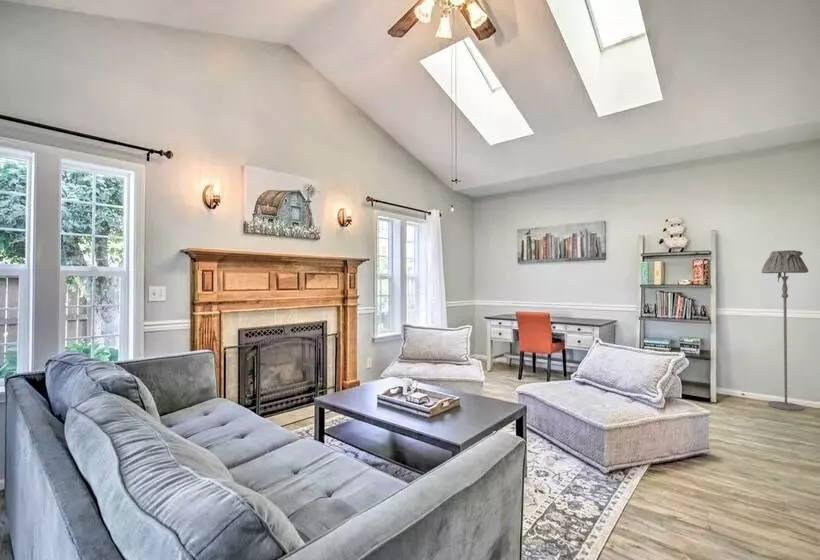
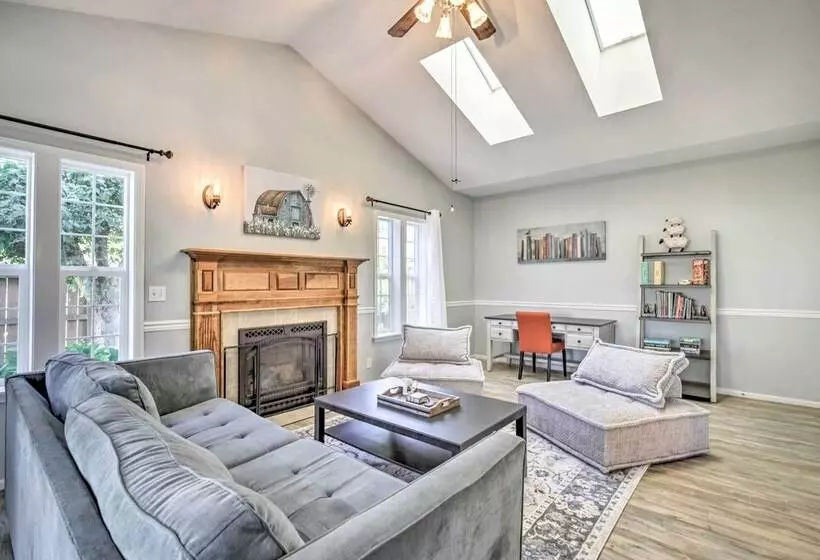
- floor lamp (784, 328)
